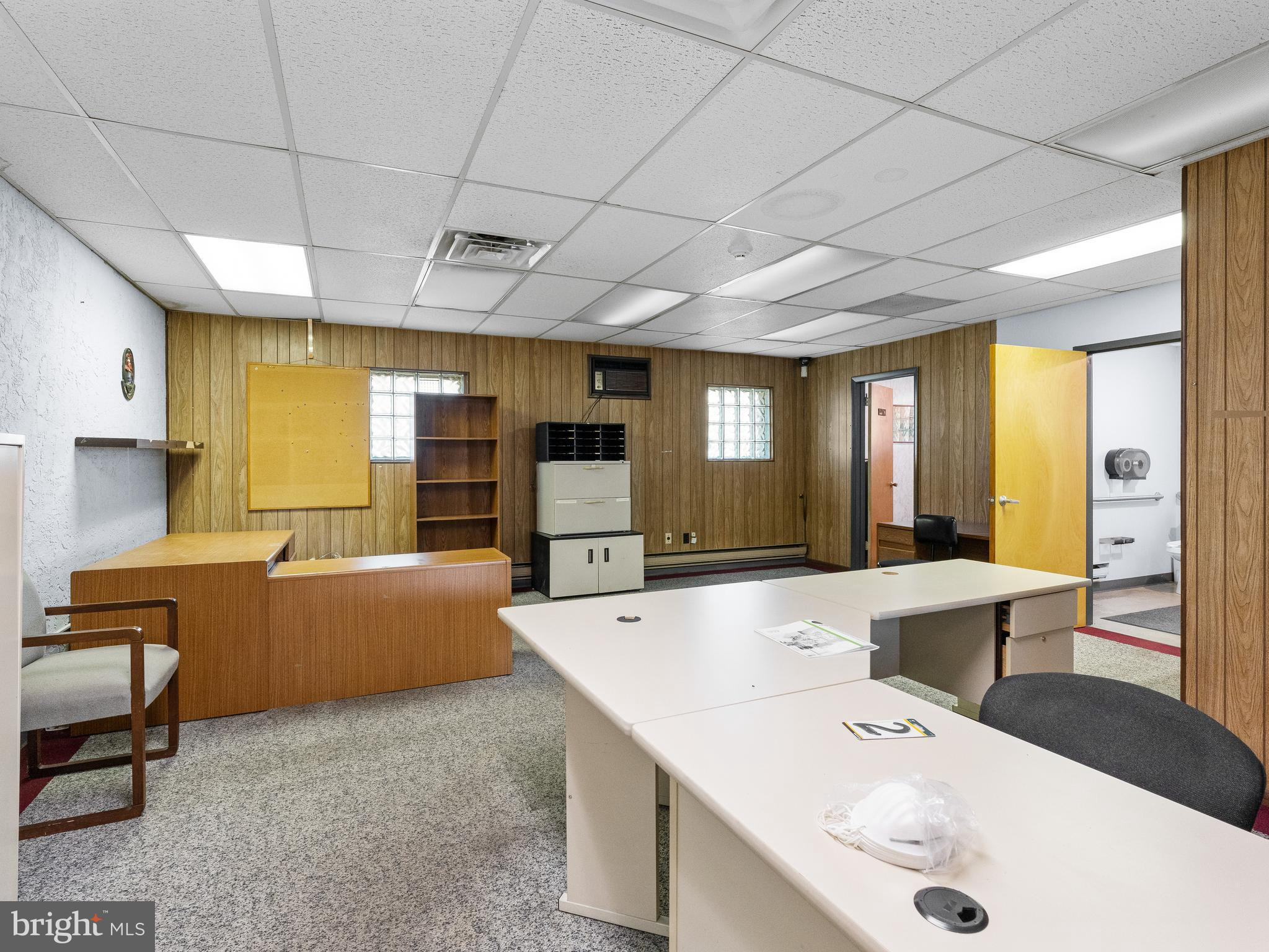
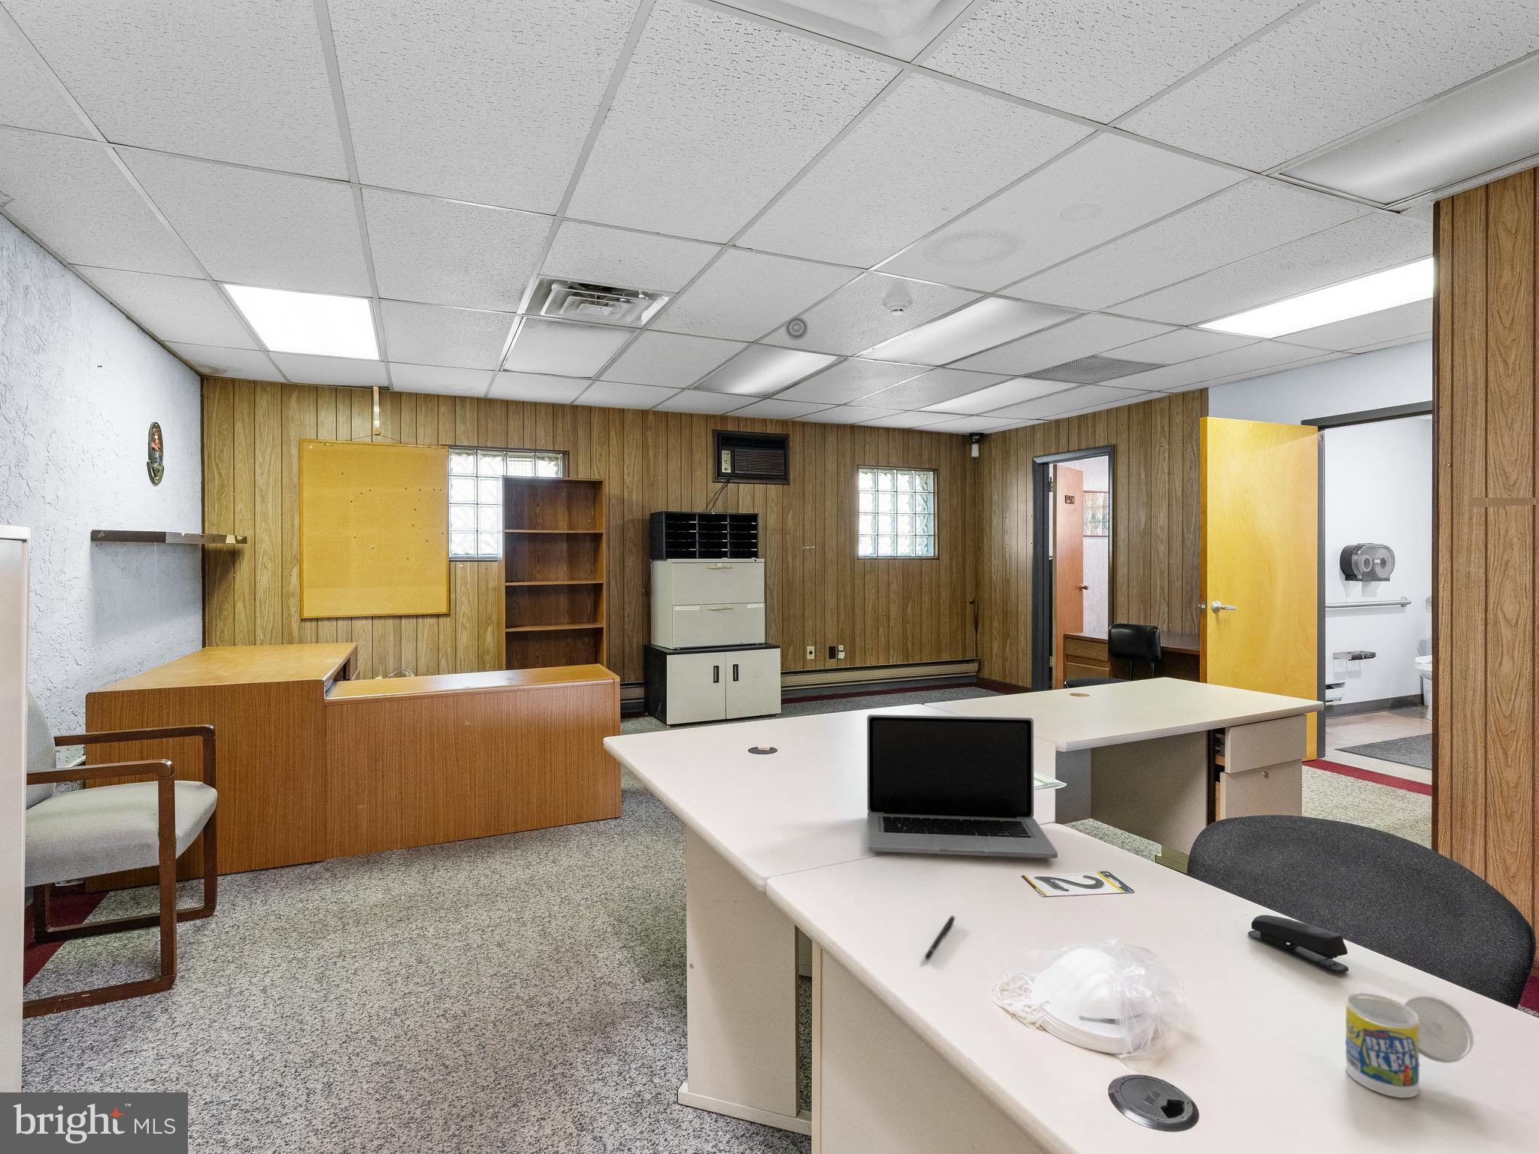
+ laptop (954, 782)
+ pen (940, 938)
+ stapler (1295, 935)
+ cup (1408, 1040)
+ smoke detector (797, 327)
